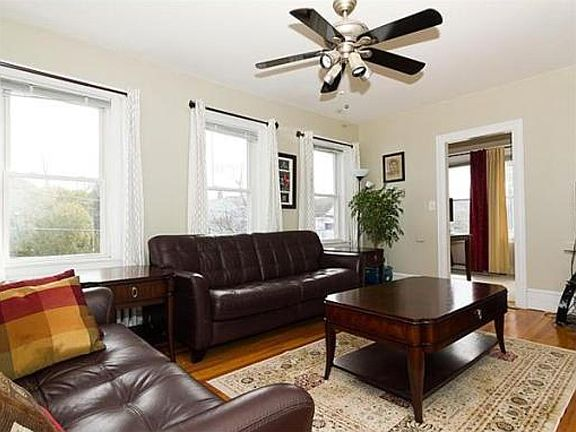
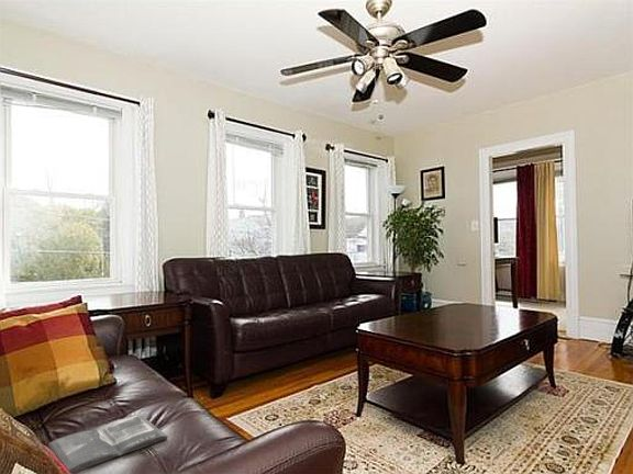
+ magazine (109, 439)
